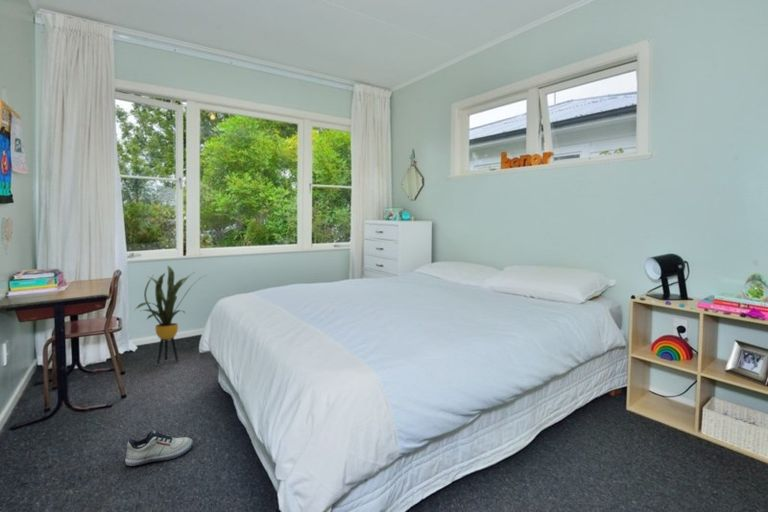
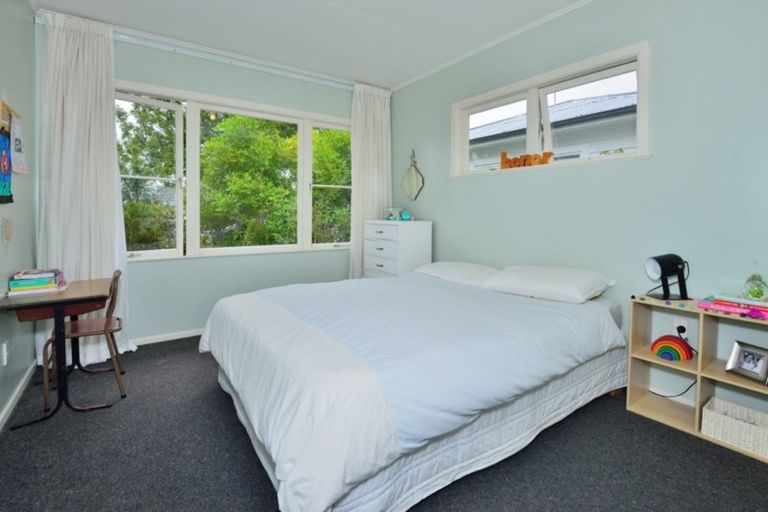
- shoe (160, 442)
- house plant (171, 313)
